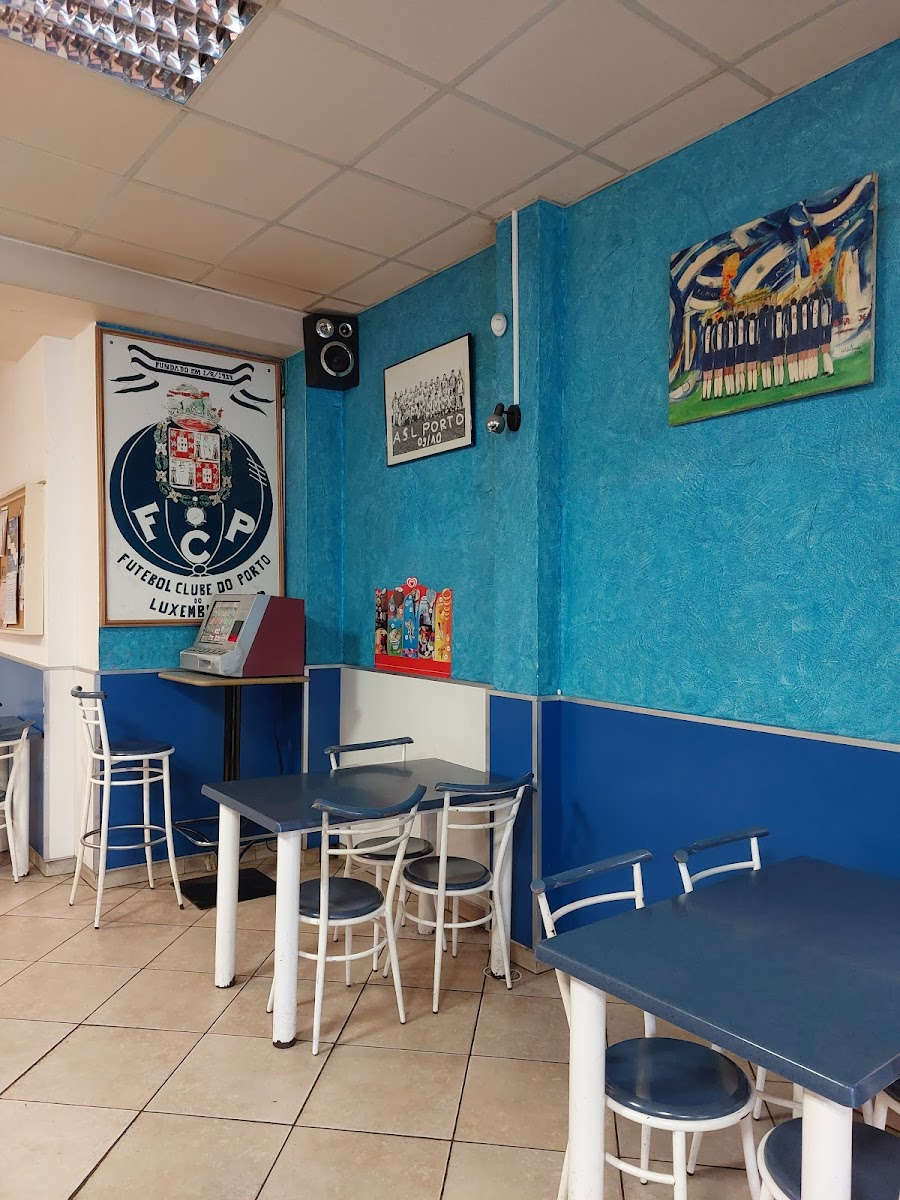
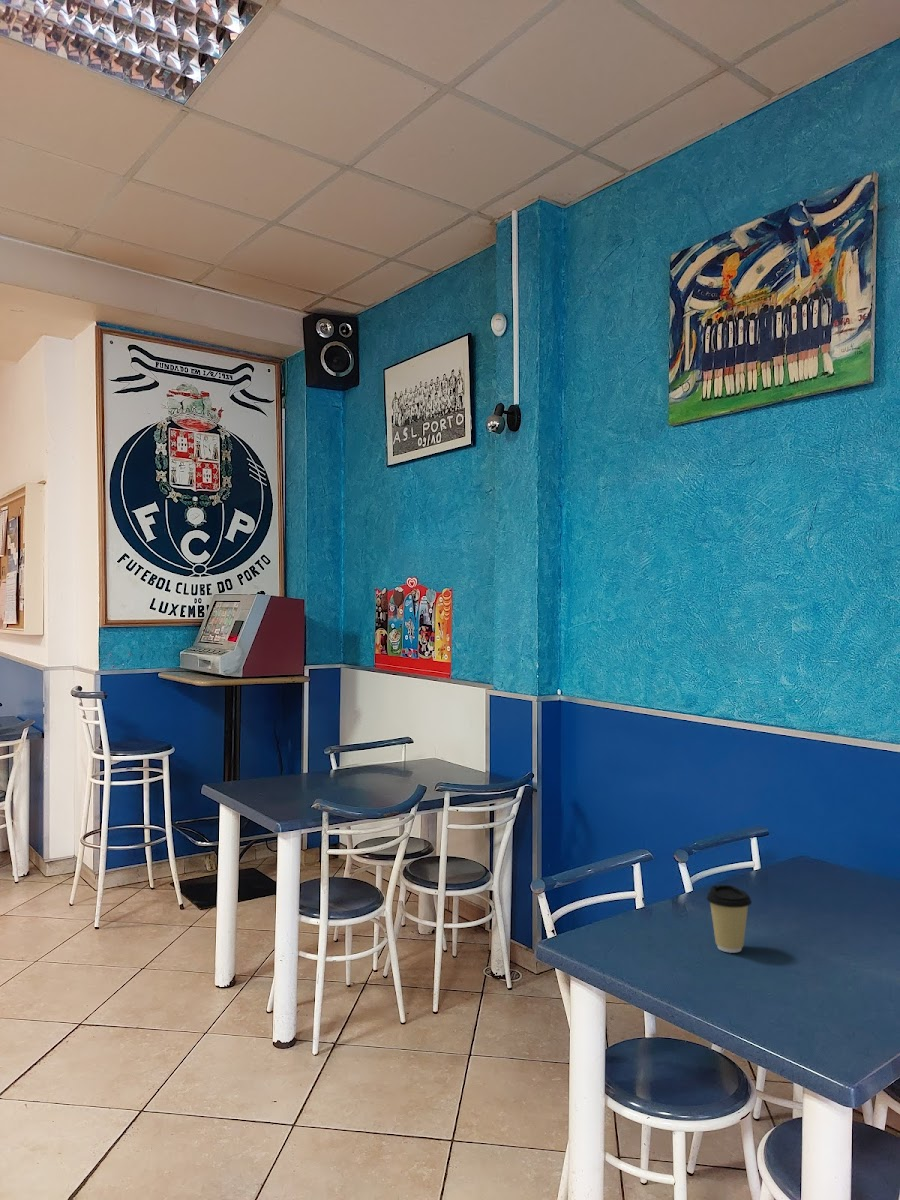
+ coffee cup (729, 919)
